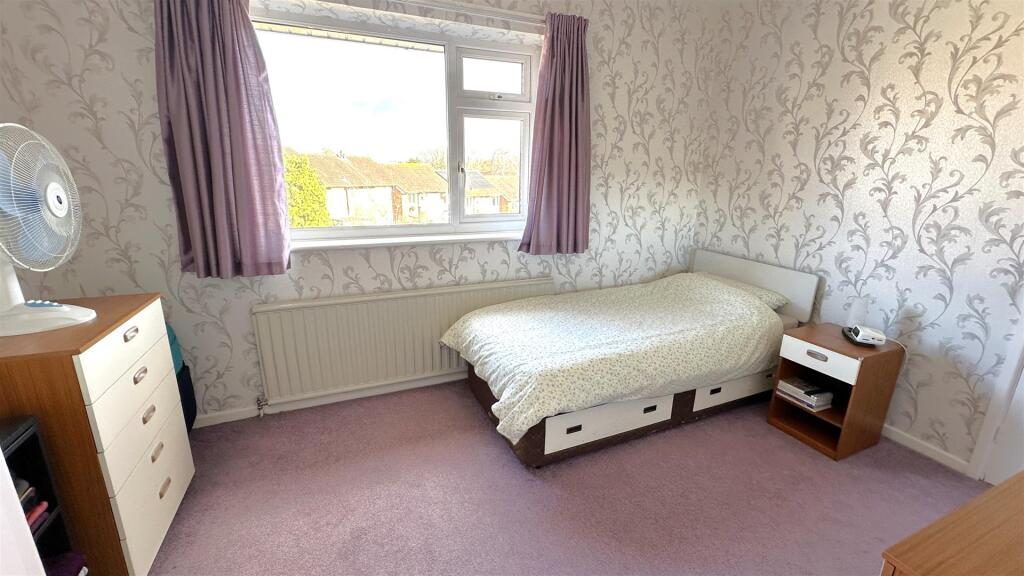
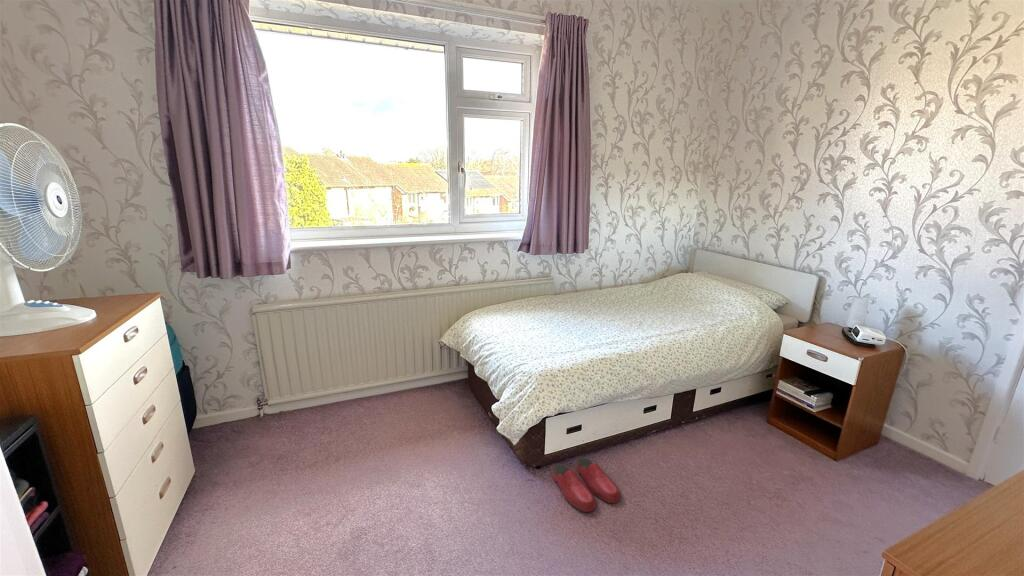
+ slippers (584, 478)
